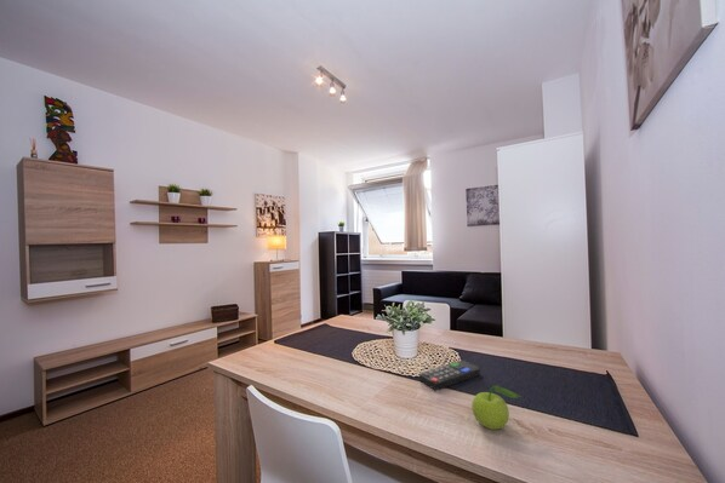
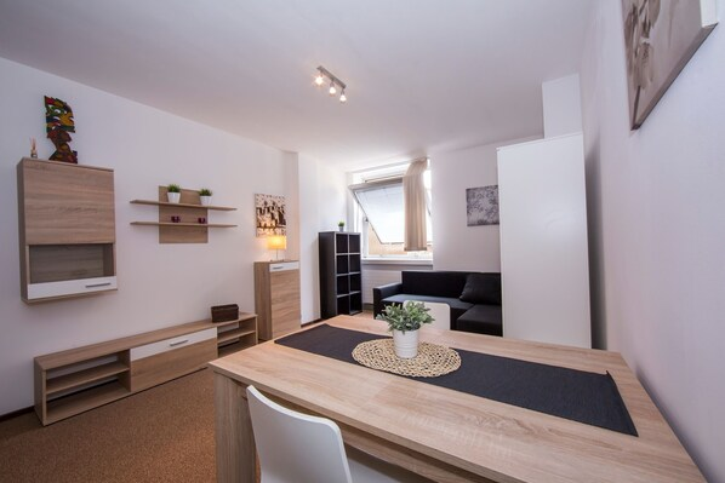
- remote control (450, 373)
- fruit (496, 406)
